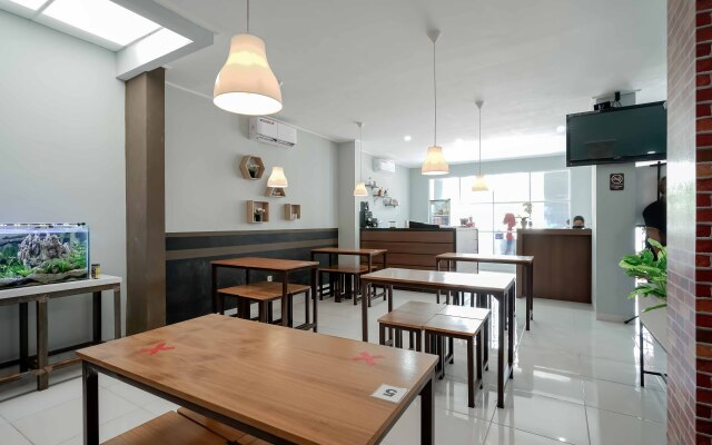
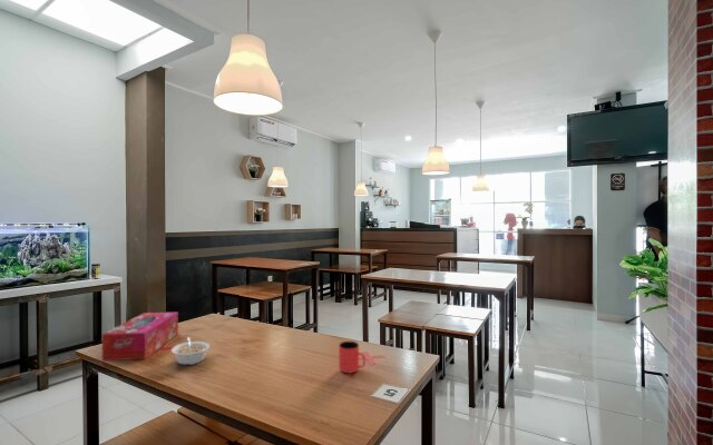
+ tissue box (144, 334)
+ cup (352, 357)
+ legume (189, 352)
